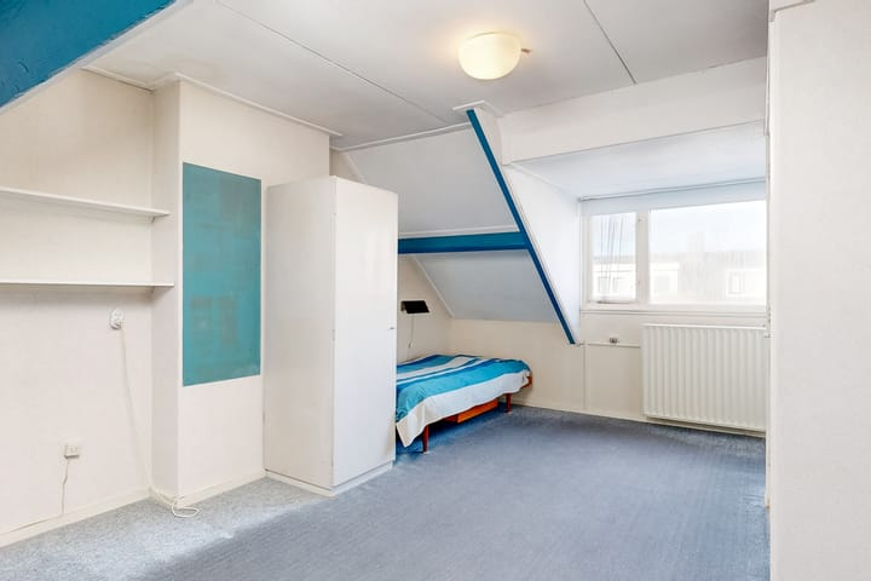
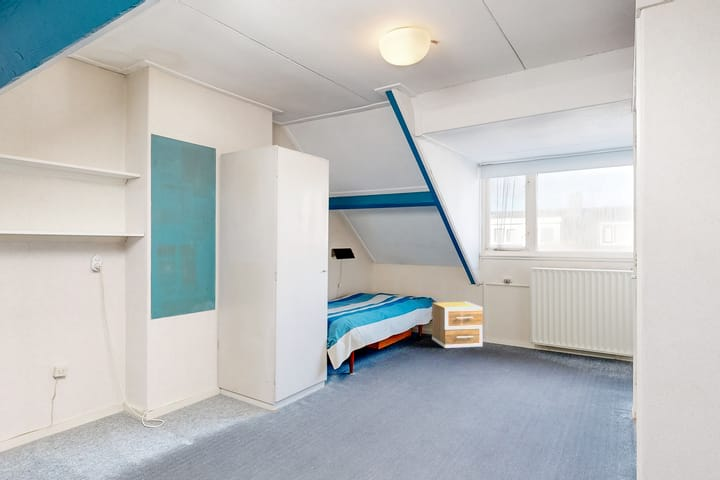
+ nightstand (456, 323)
